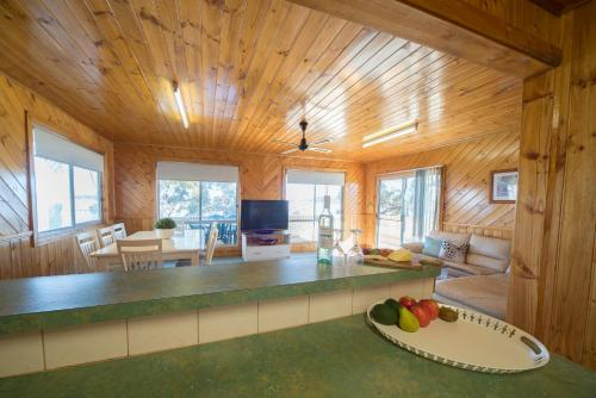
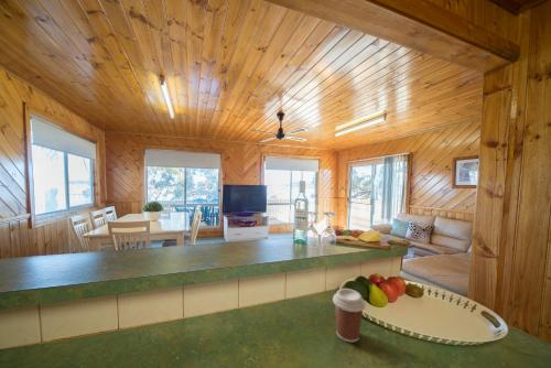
+ coffee cup (348, 314)
